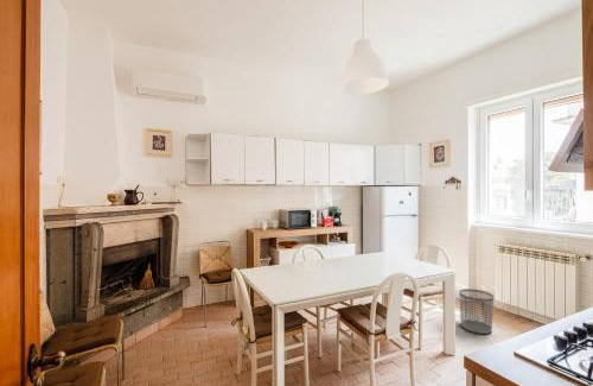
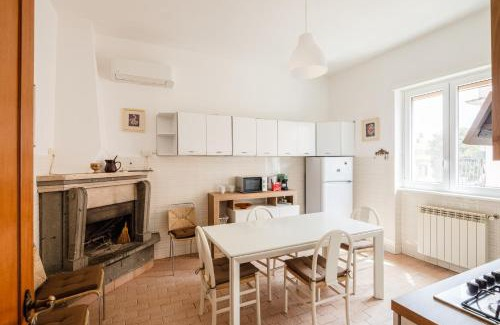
- waste bin (476, 310)
